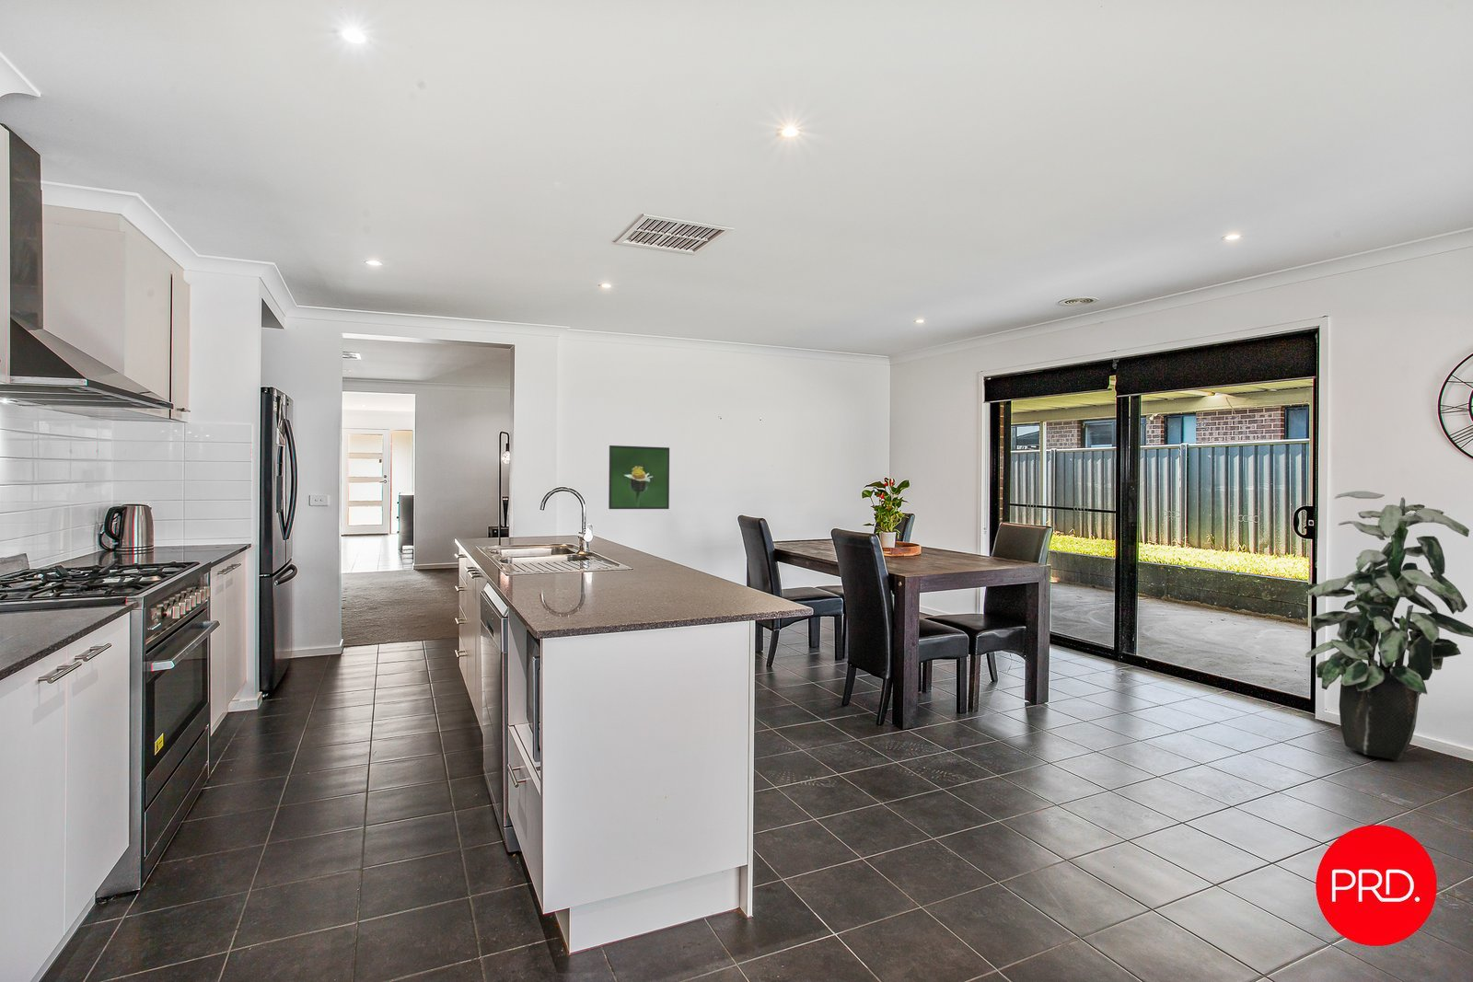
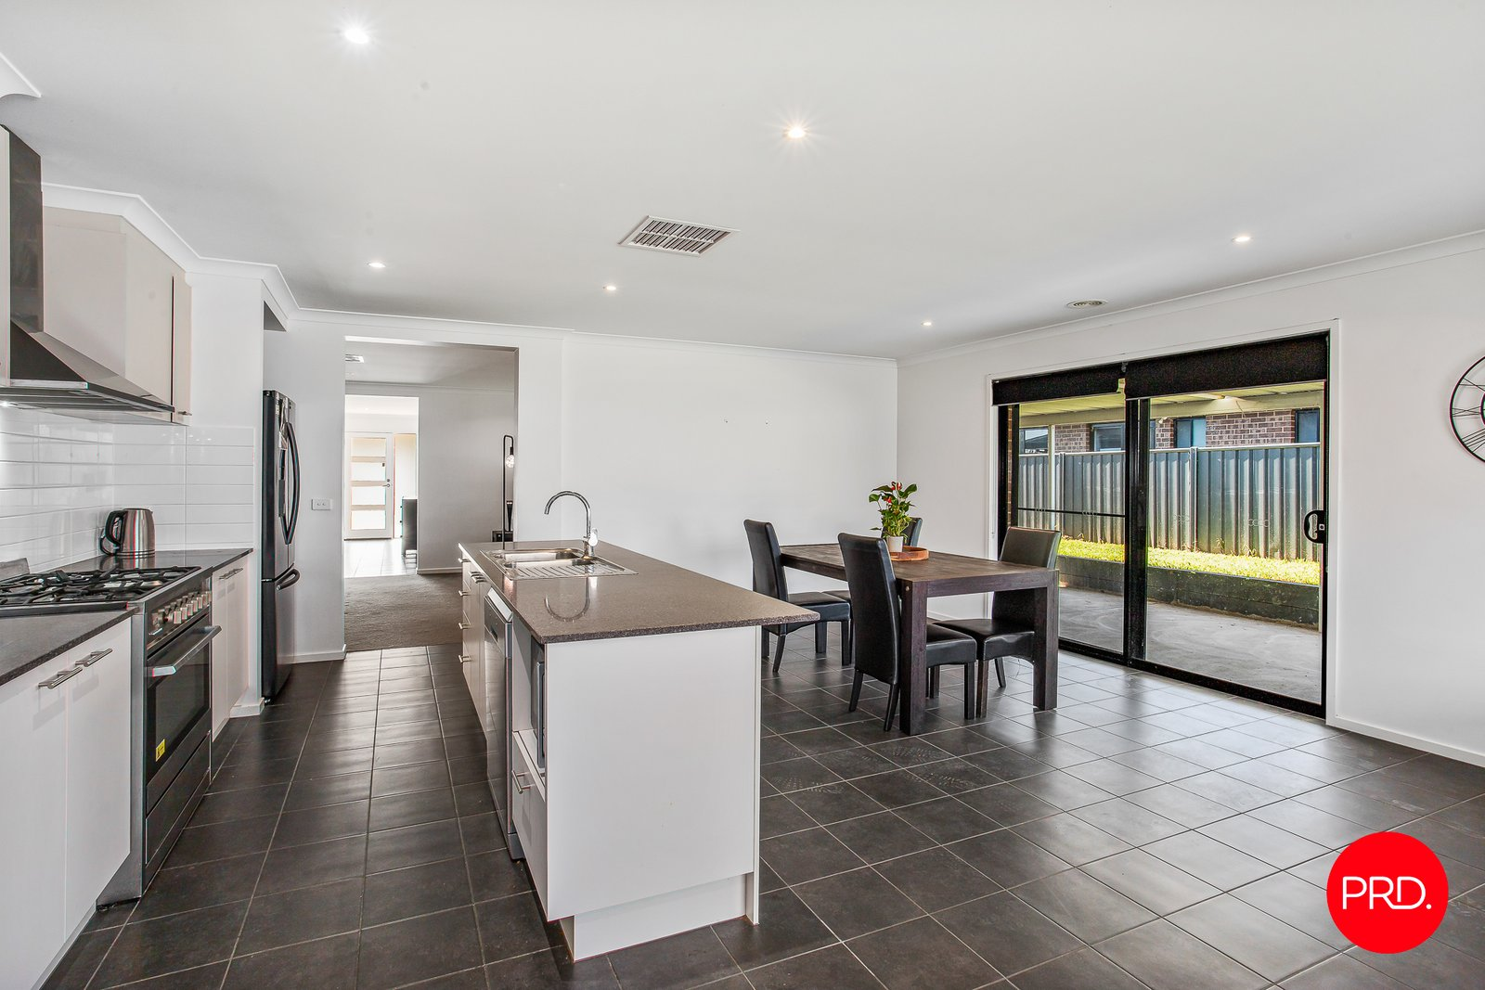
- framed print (639, 478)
- indoor plant (1378, 621)
